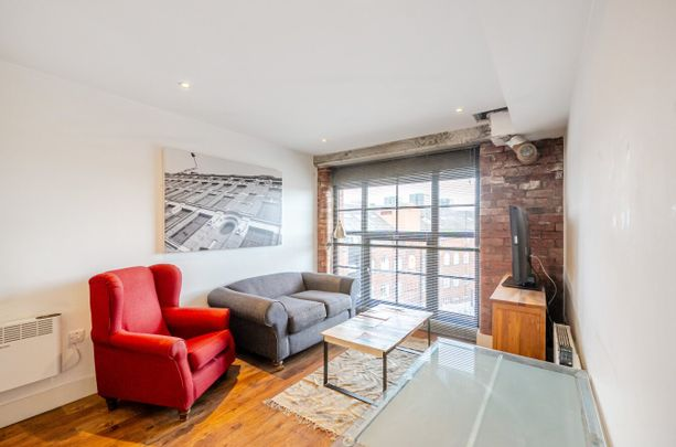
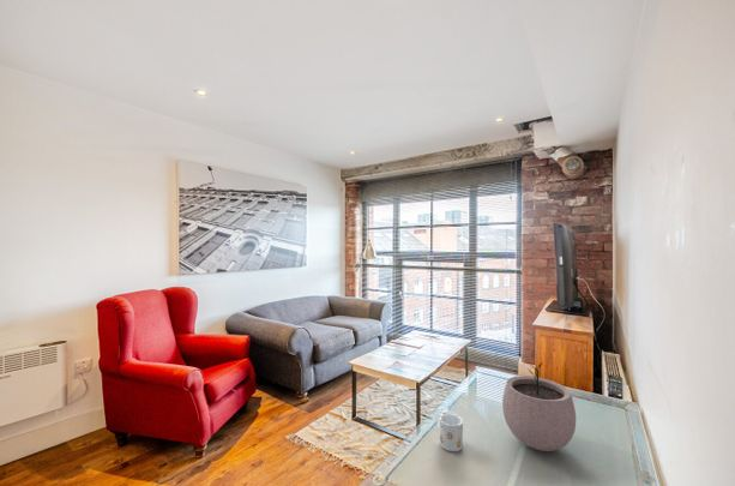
+ mug (447, 428)
+ plant pot (537, 402)
